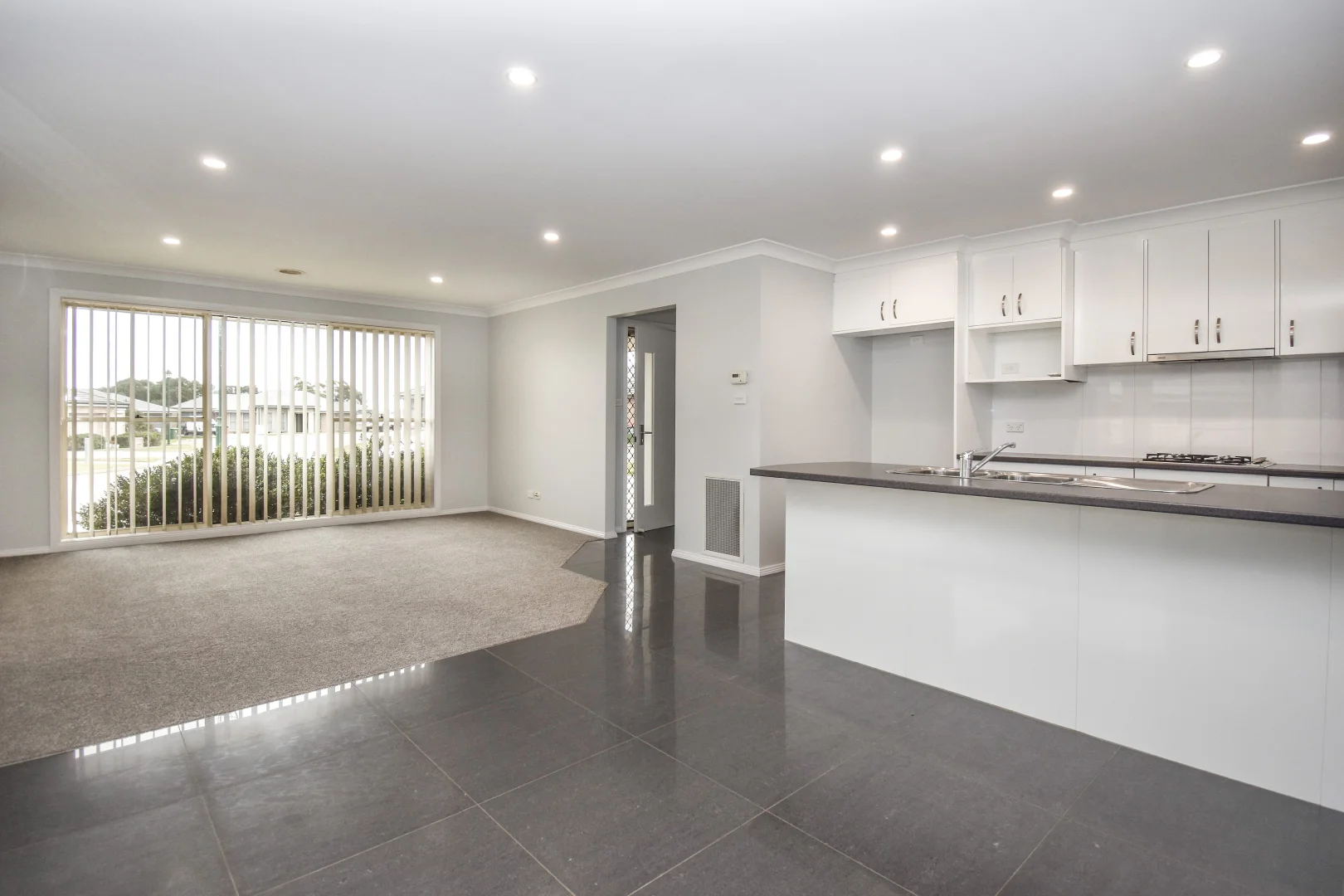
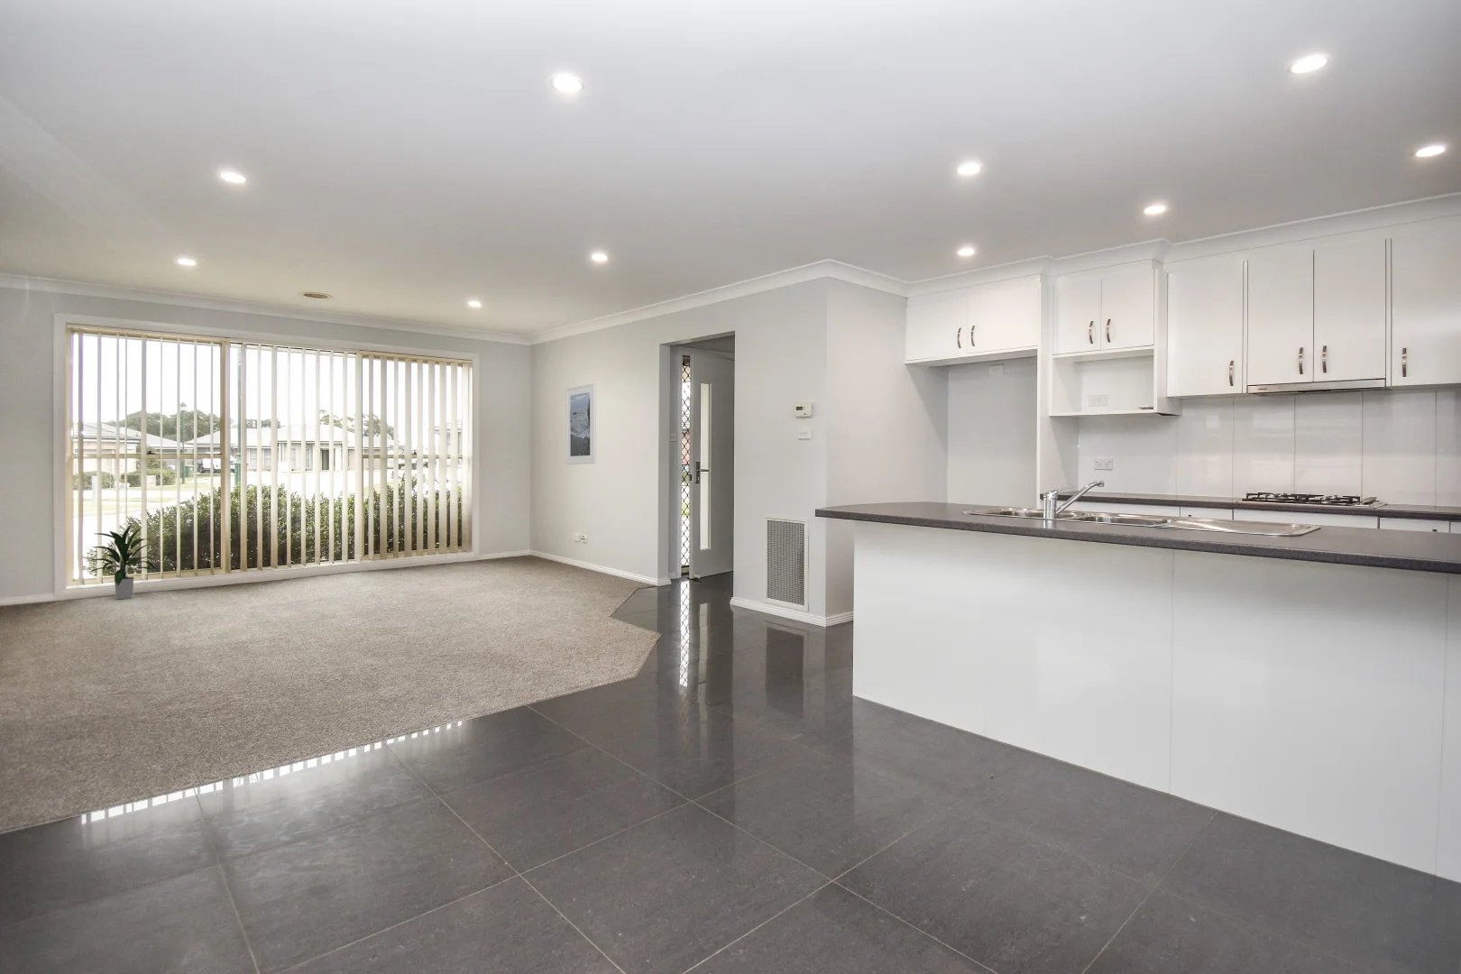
+ indoor plant (122, 561)
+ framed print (579, 425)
